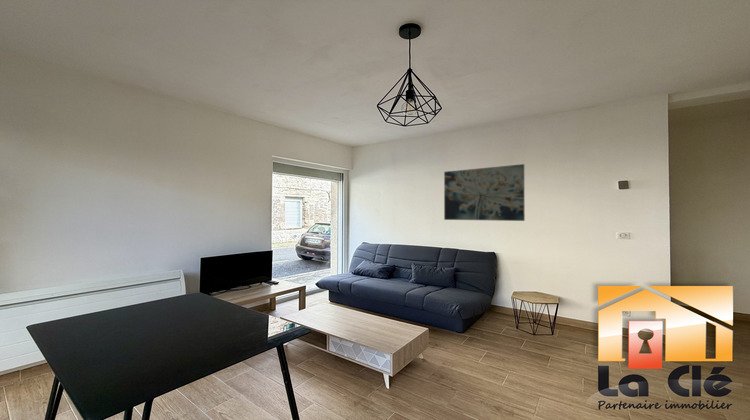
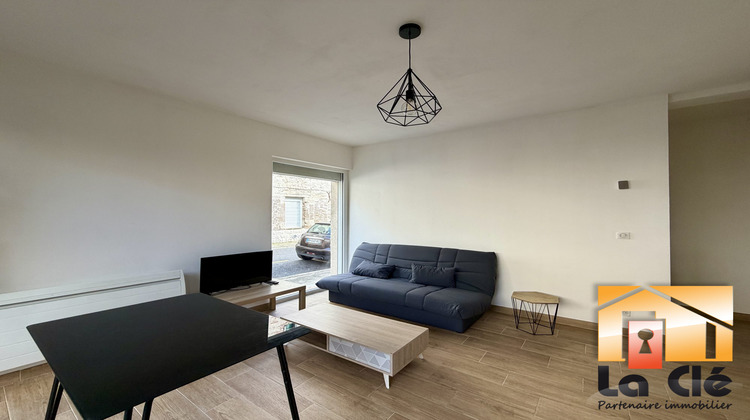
- wall art (481, 194)
